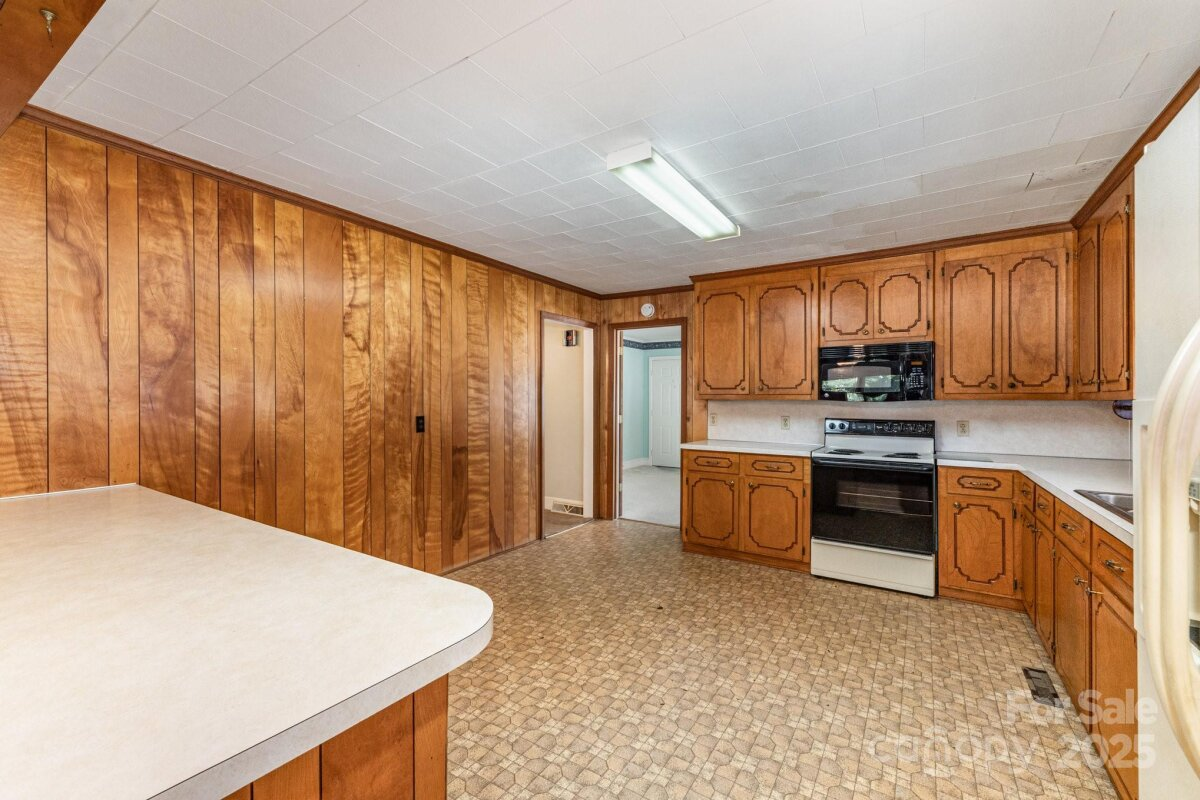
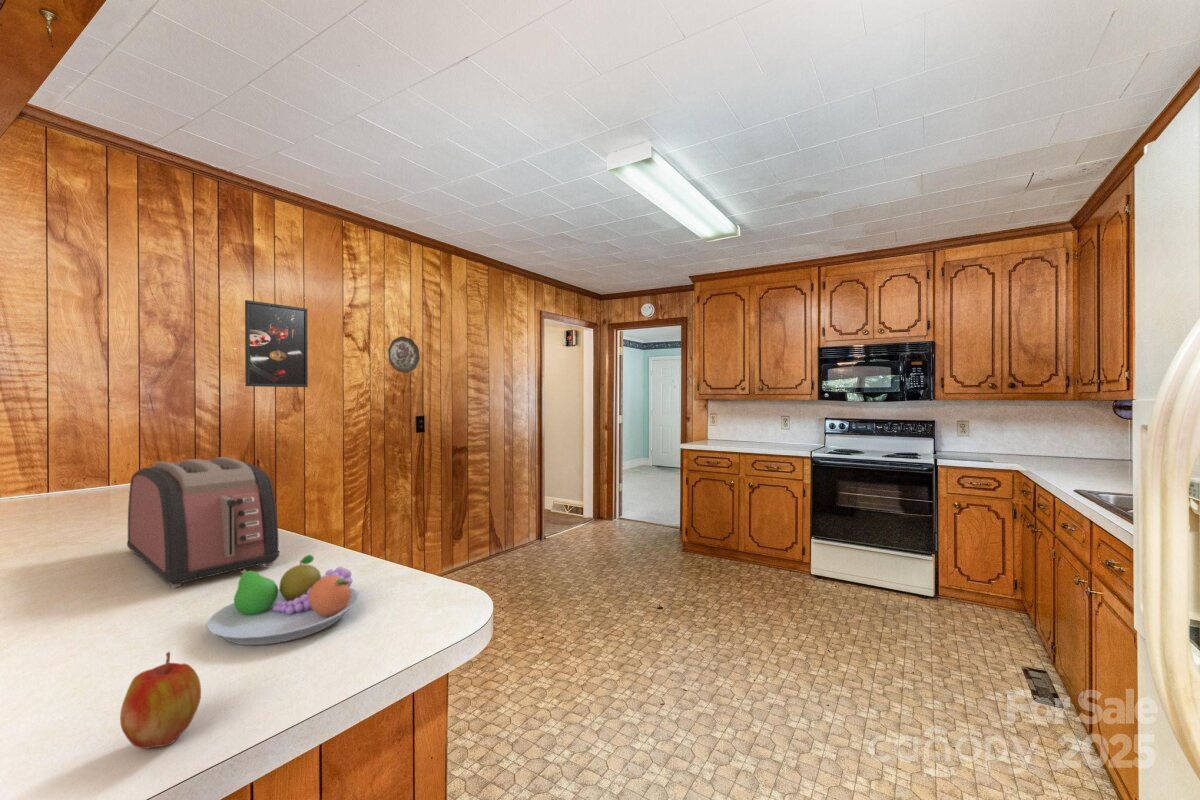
+ fruit bowl (286, 593)
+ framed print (277, 345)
+ apple (162, 697)
+ decorative plate (403, 354)
+ toaster (202, 510)
